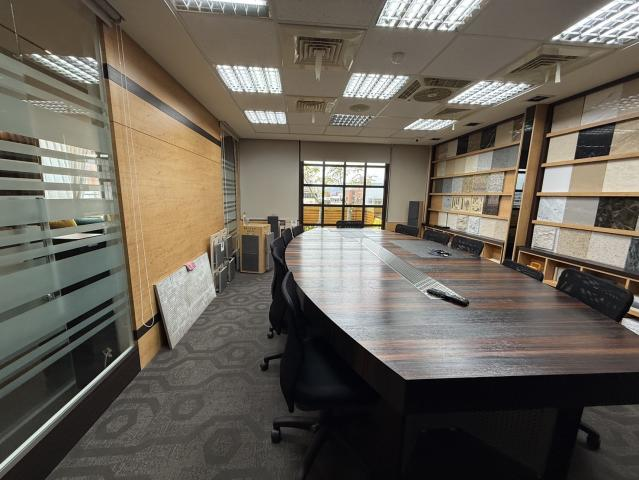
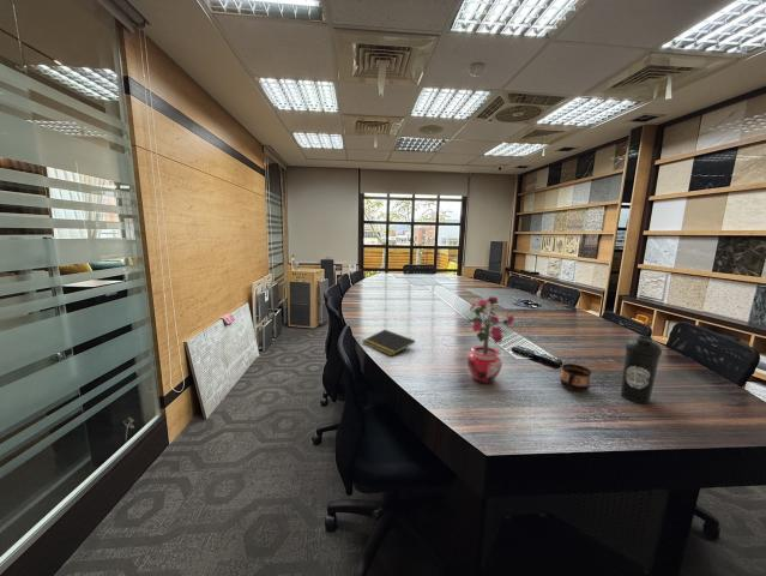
+ water bottle (639, 367)
+ cup (573, 378)
+ notepad (387, 341)
+ potted plant (484, 337)
